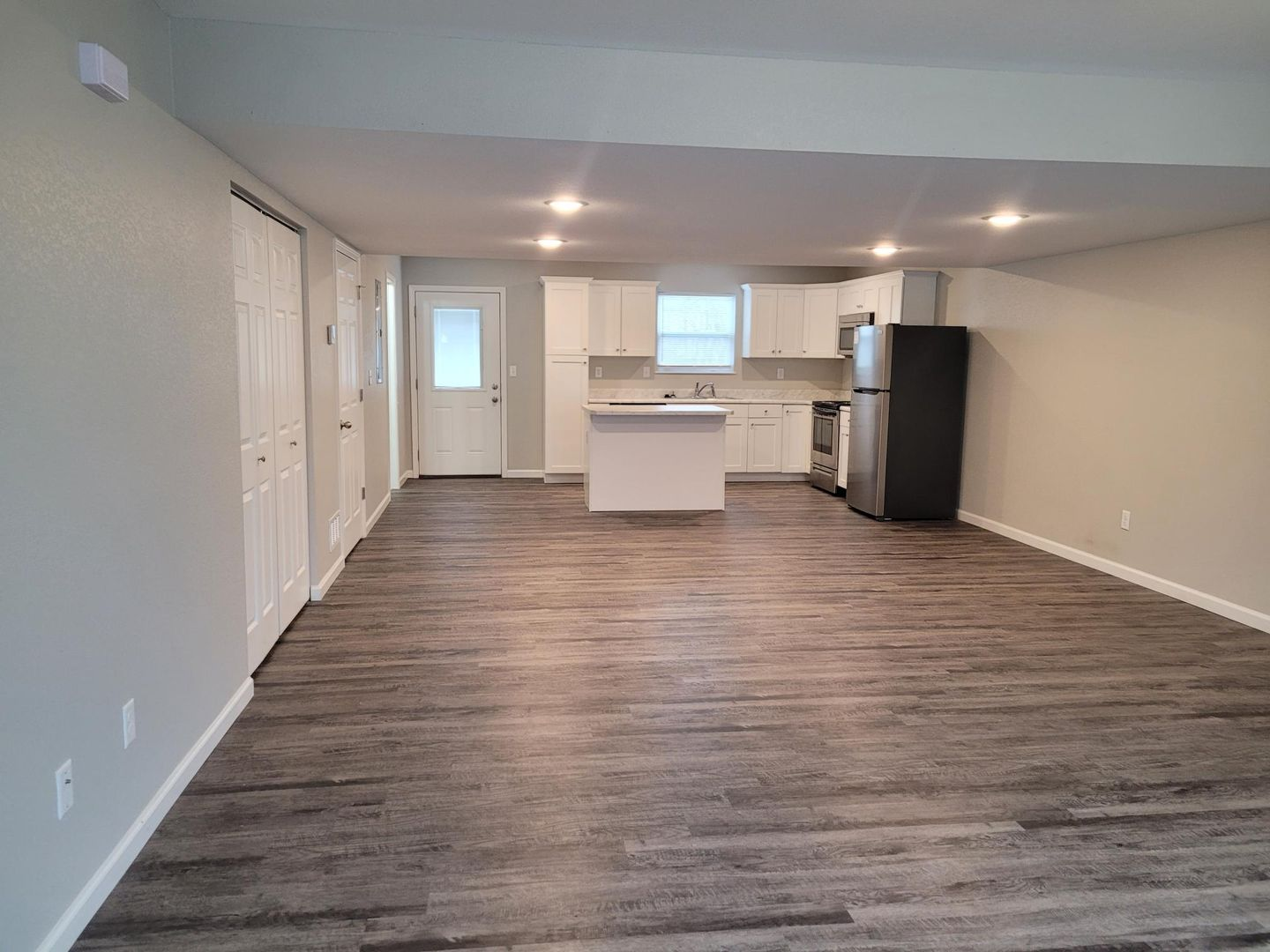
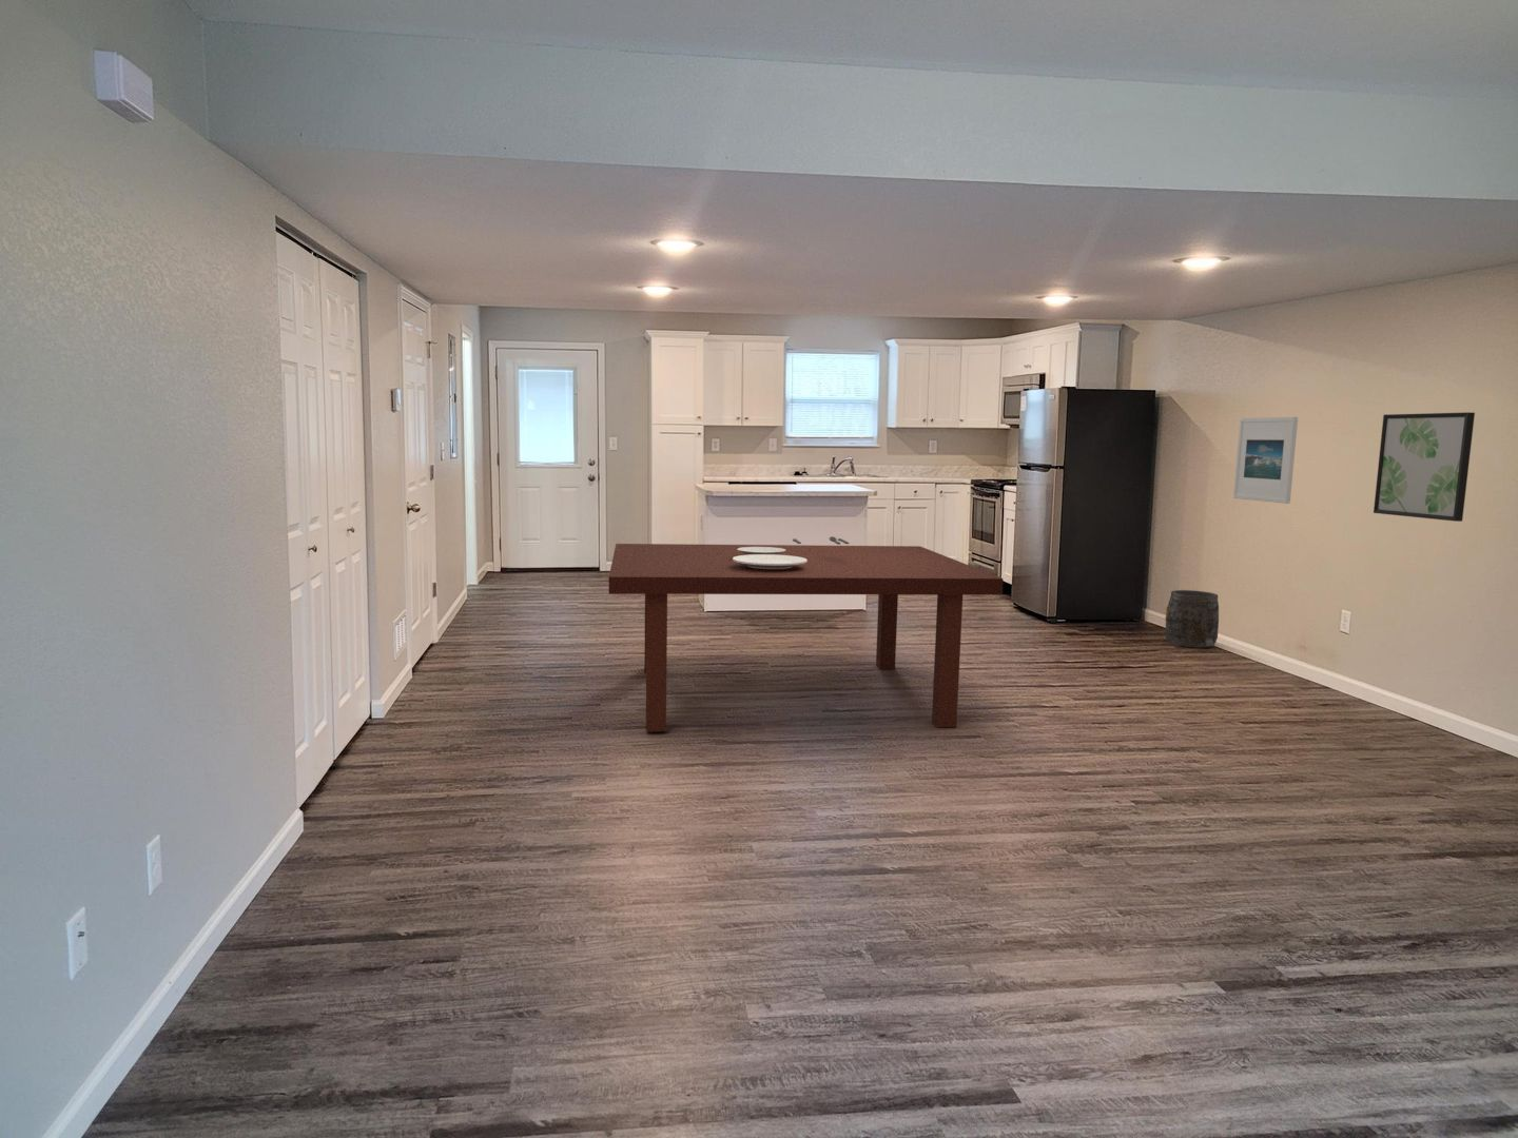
+ wall art (1421, 465)
+ bucket (1192, 618)
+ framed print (1263, 459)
+ dining table (786, 593)
